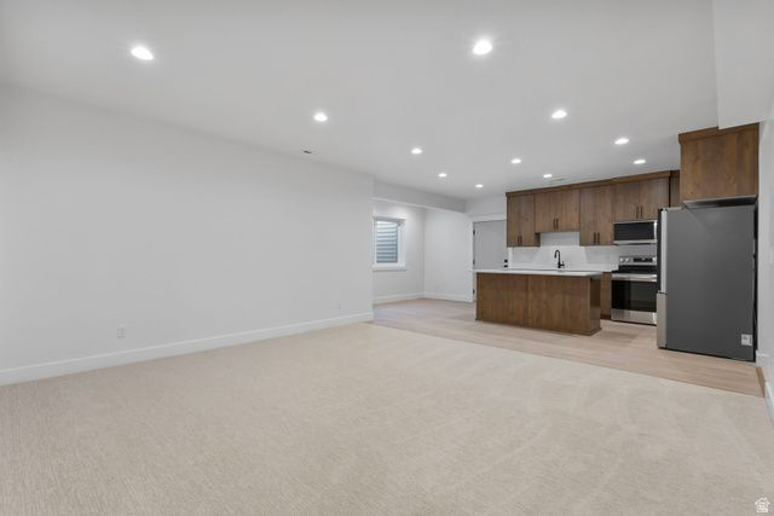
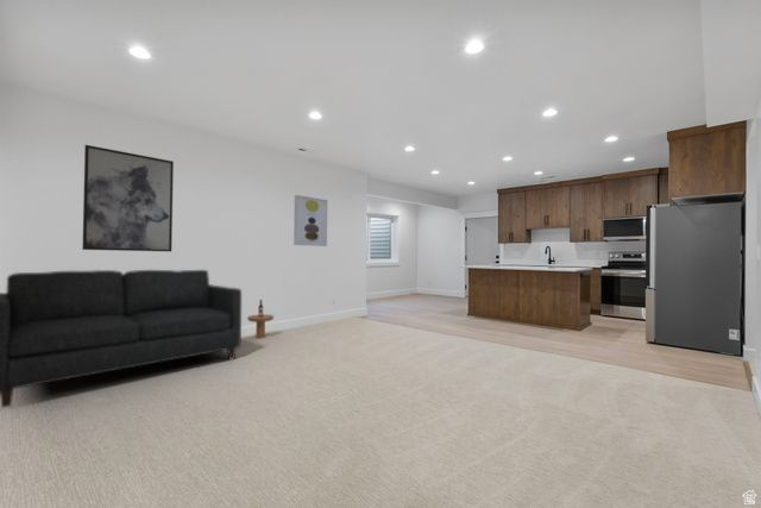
+ wall art (312, 221)
+ sofa (128, 319)
+ wall art (131, 201)
+ side table (260, 318)
